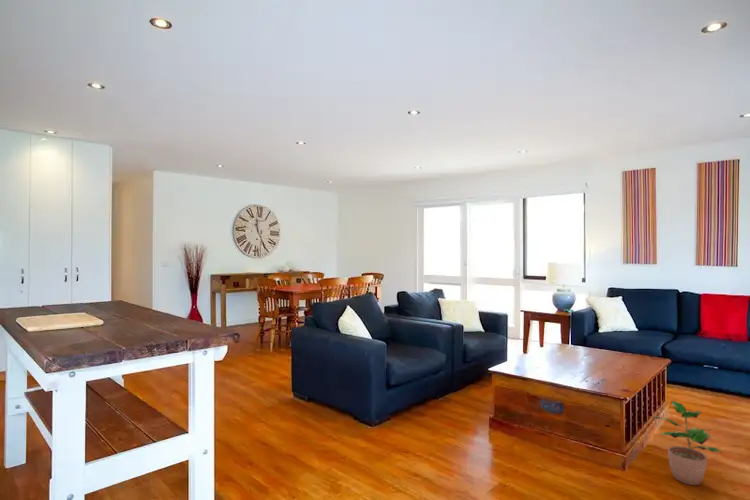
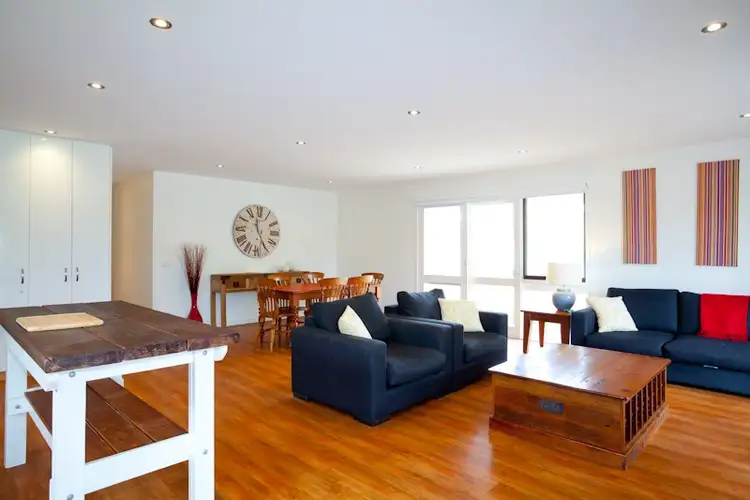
- potted plant (687, 440)
